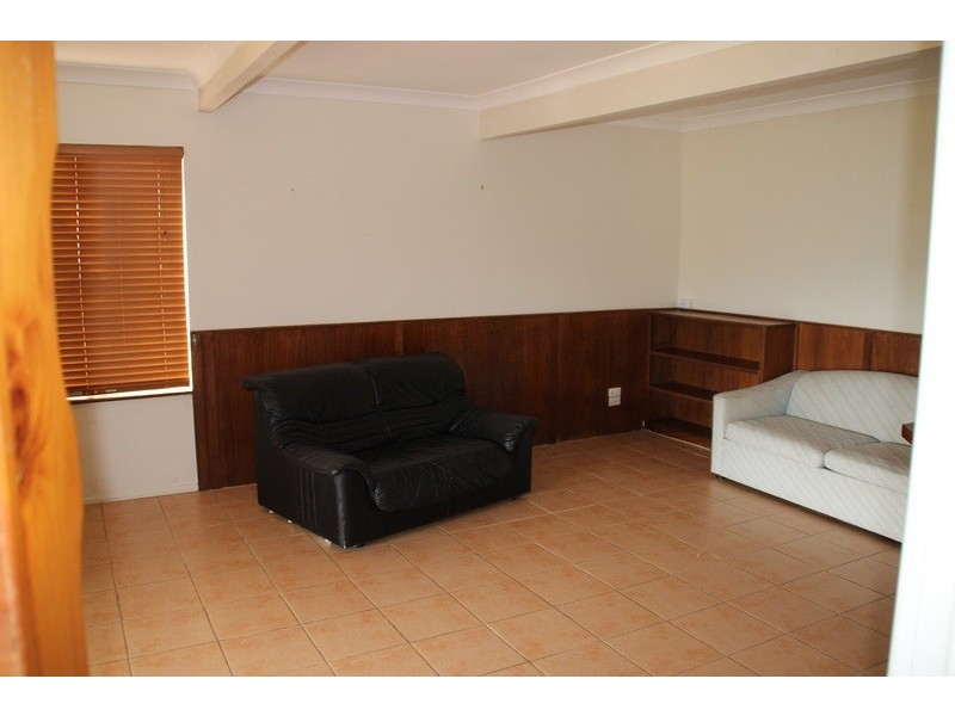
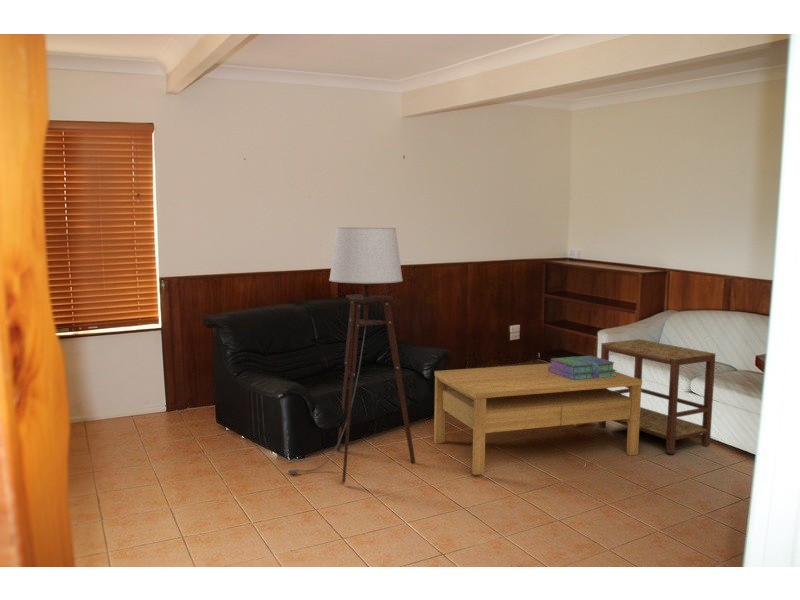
+ side table (653, 392)
+ floor lamp (349, 349)
+ coffee table (534, 412)
+ stack of books (582, 366)
